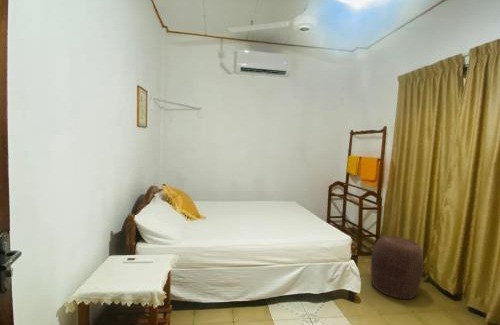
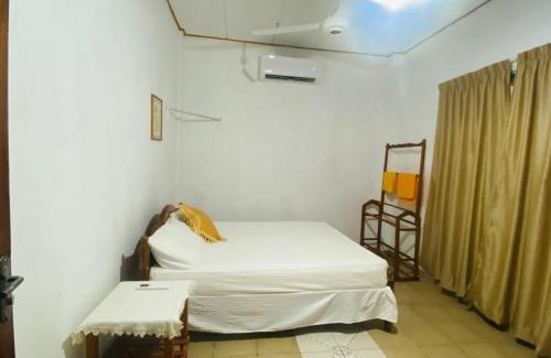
- stool (395, 264)
